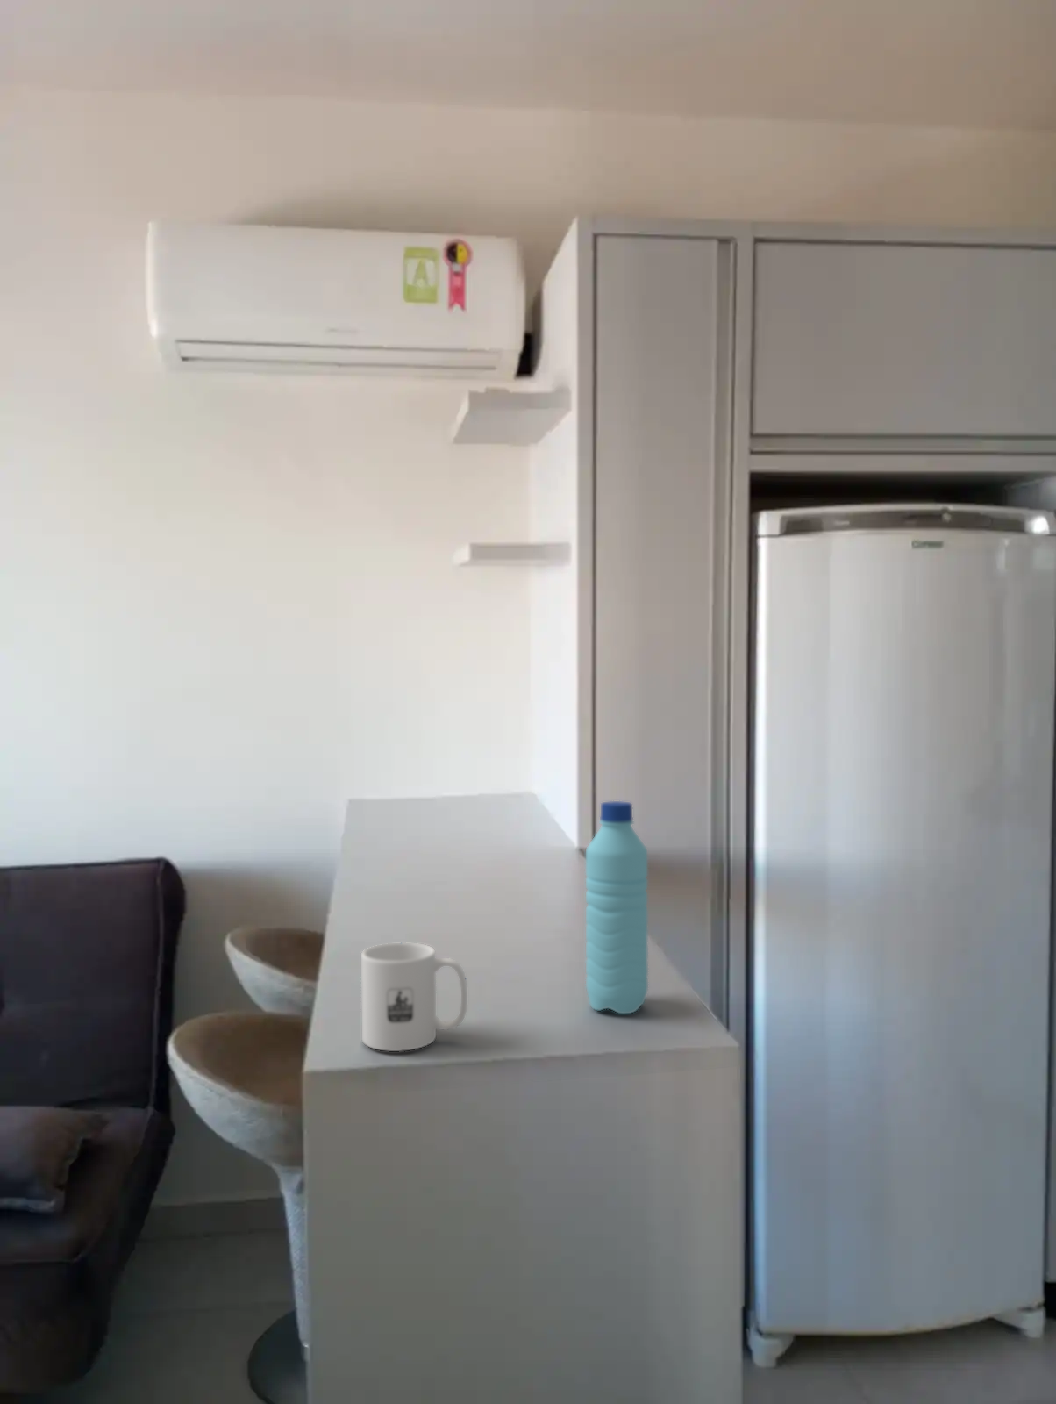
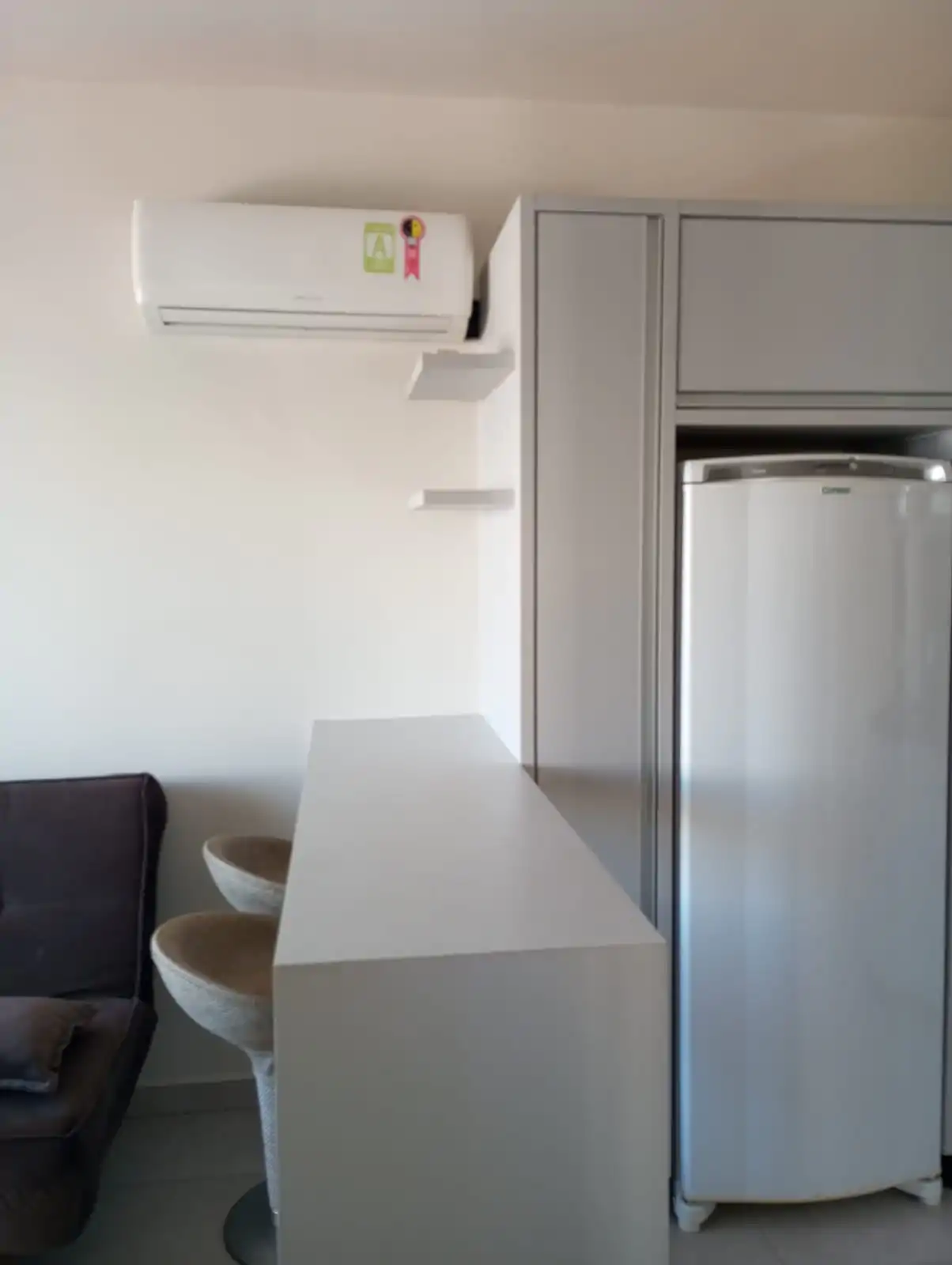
- mug (415, 994)
- water bottle (617, 905)
